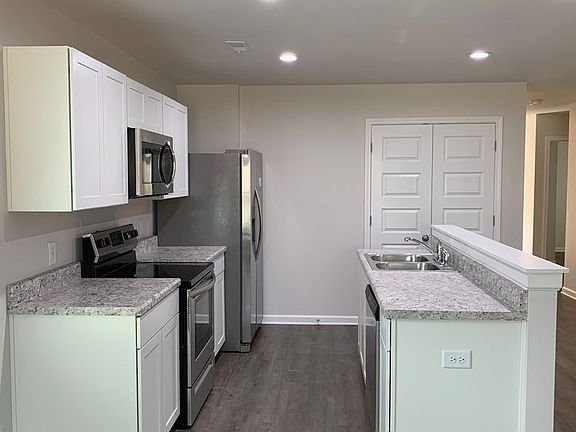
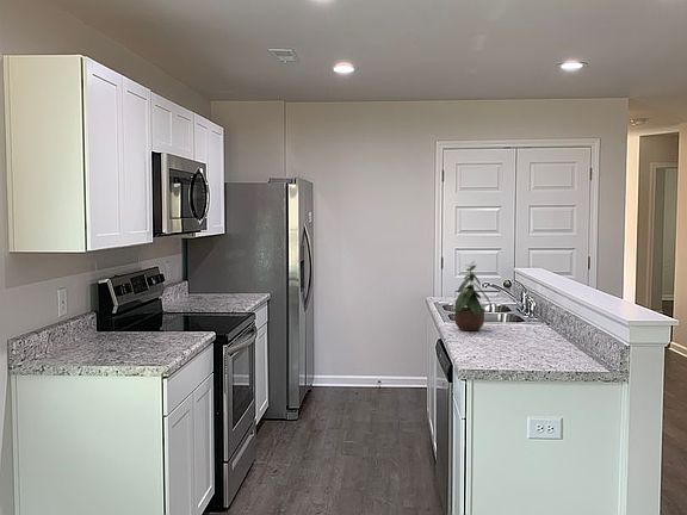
+ potted plant (471, 294)
